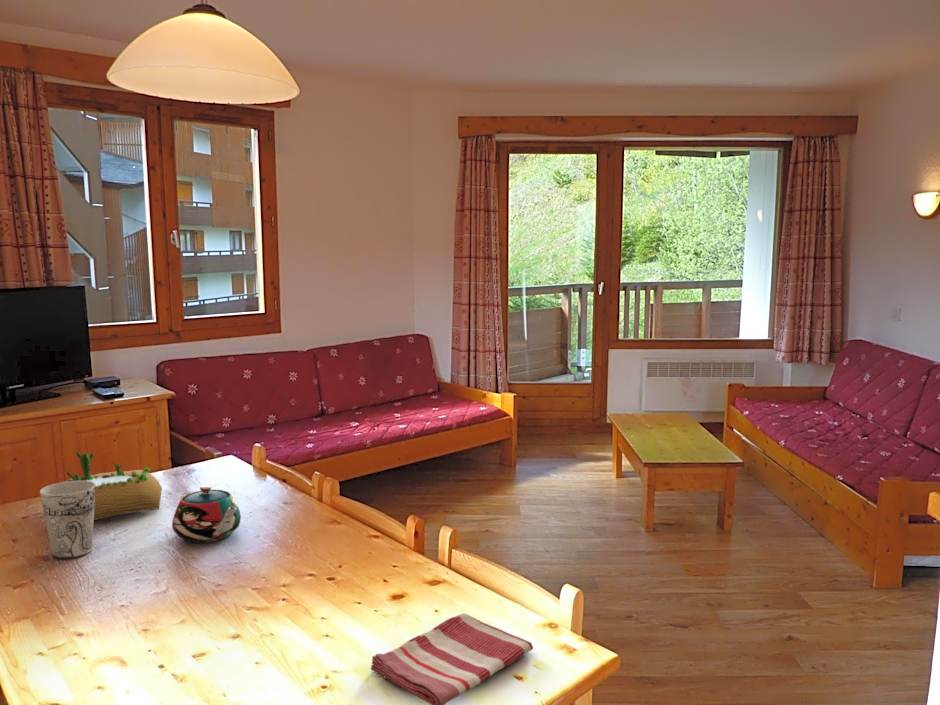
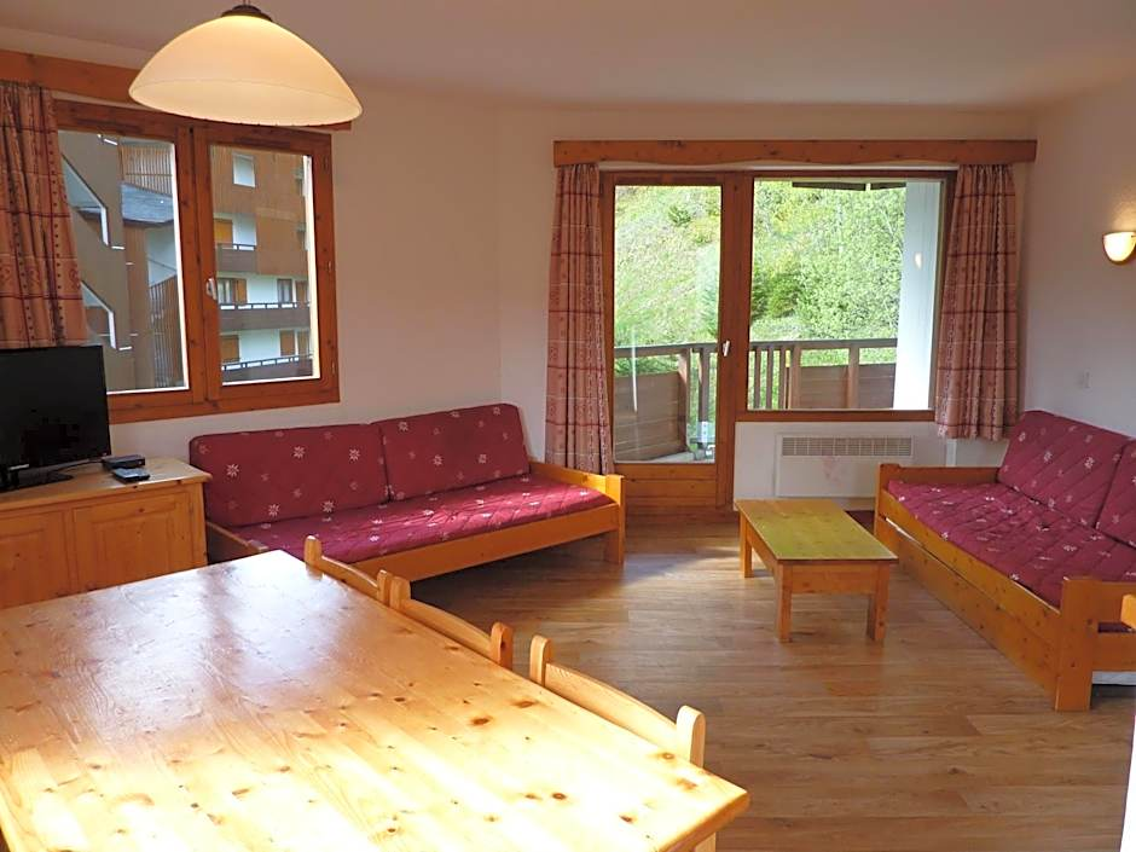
- dish towel (453, 654)
- cup (70, 519)
- succulent planter (108, 478)
- teapot (208, 511)
